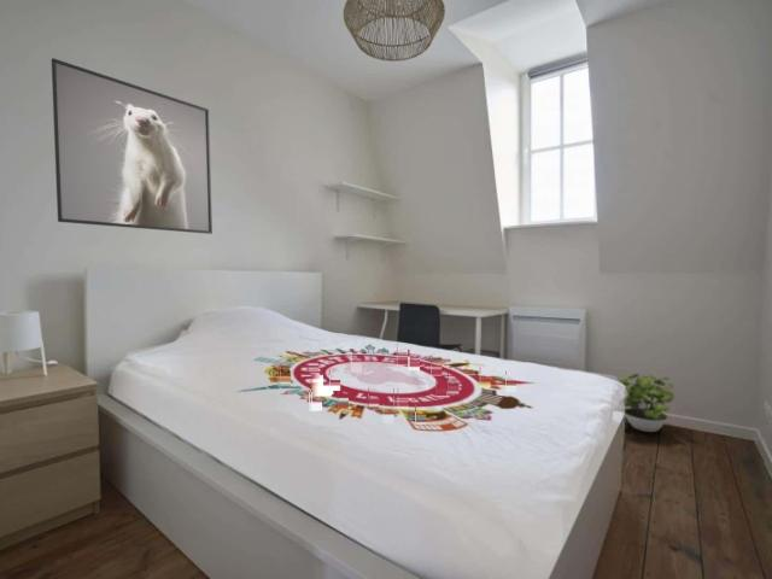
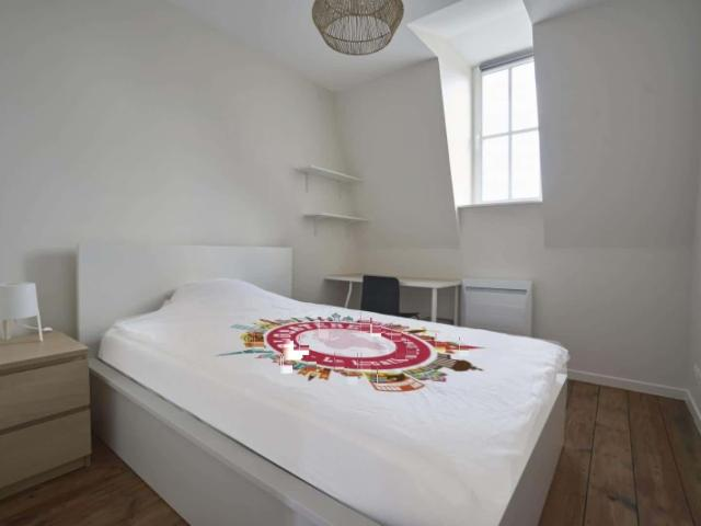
- potted plant (642, 399)
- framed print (142, 158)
